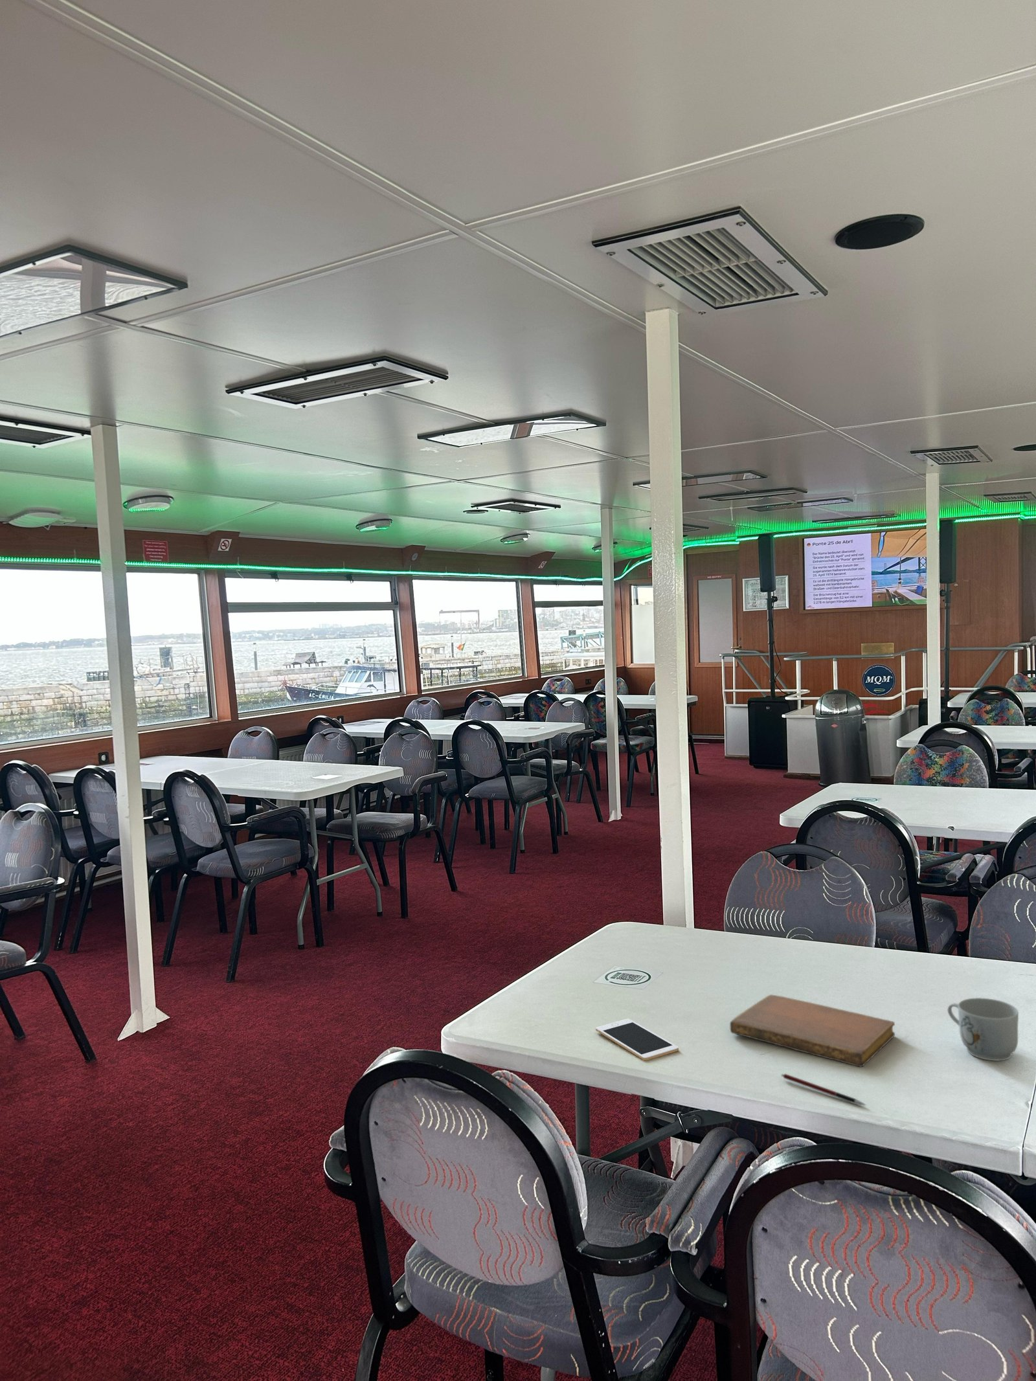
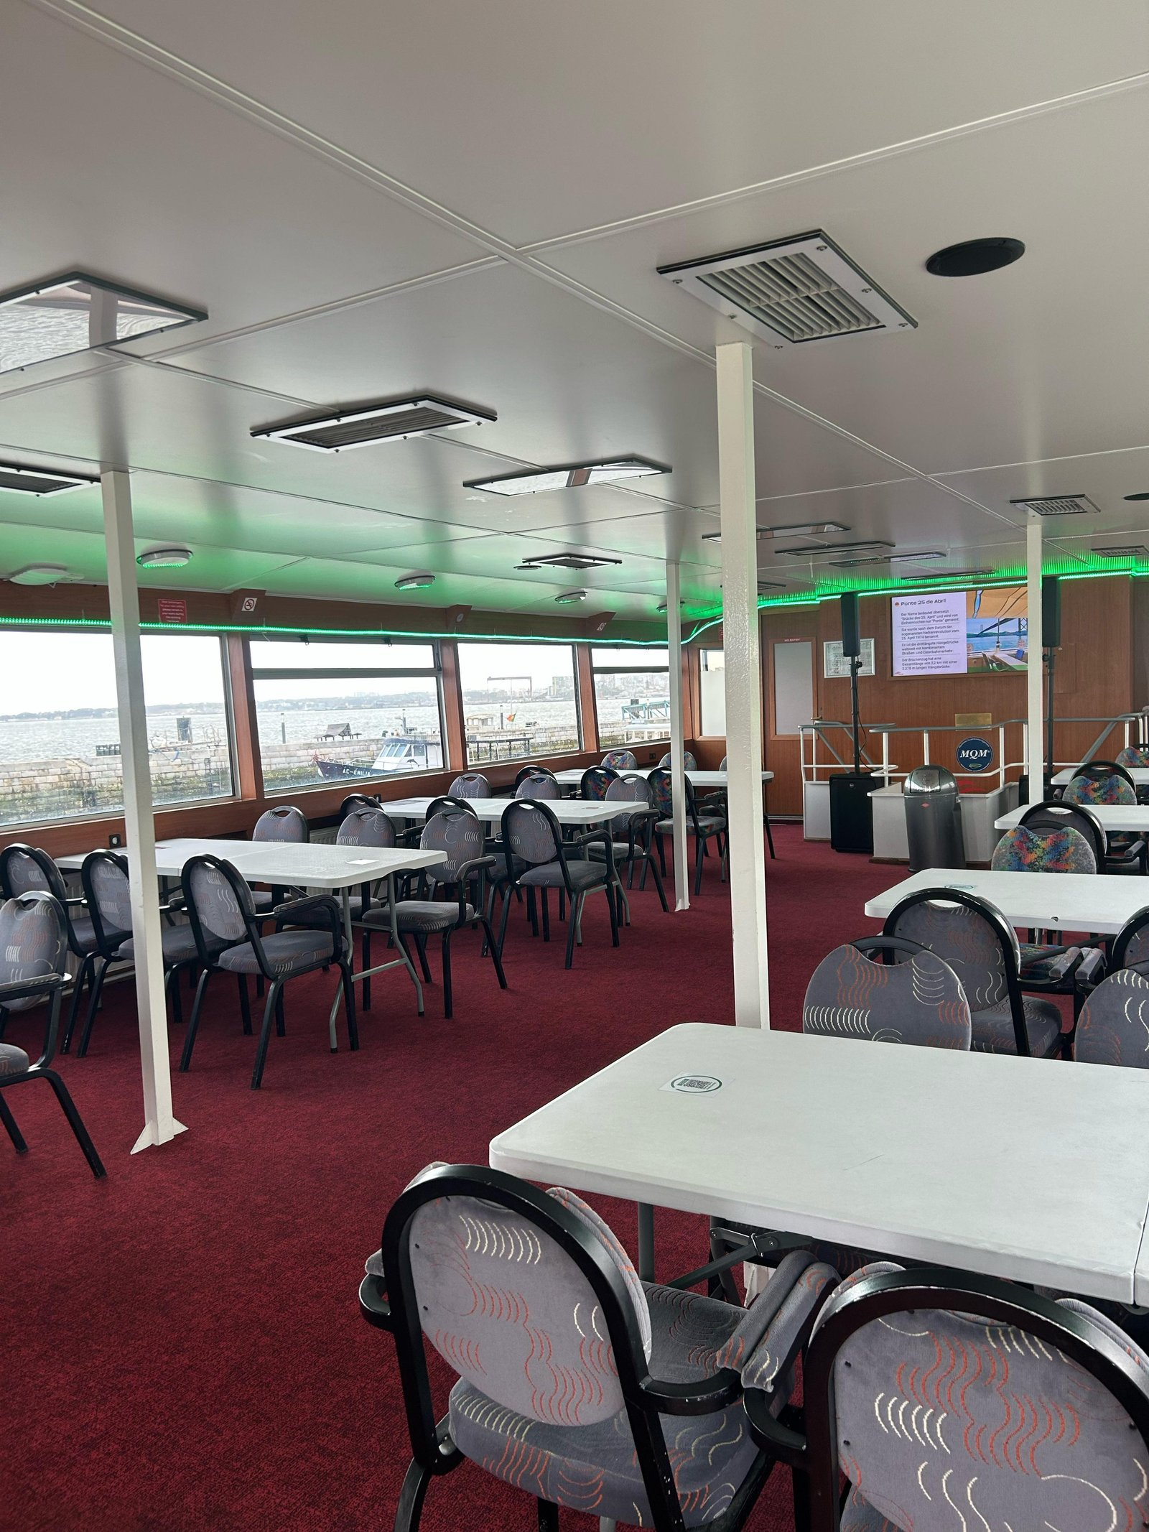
- mug (980, 1027)
- pen (823, 1089)
- notebook (812, 1027)
- cell phone (636, 1038)
